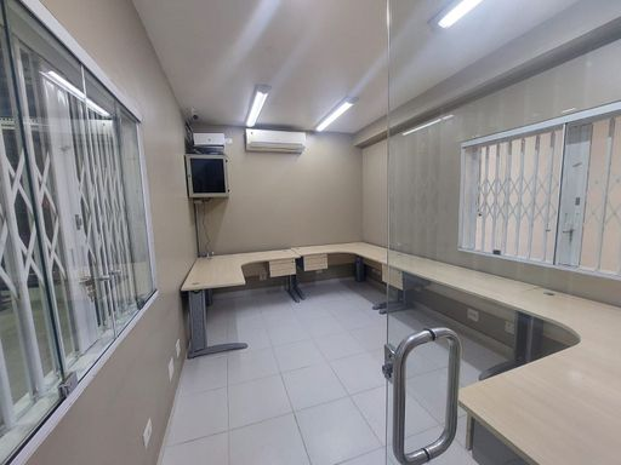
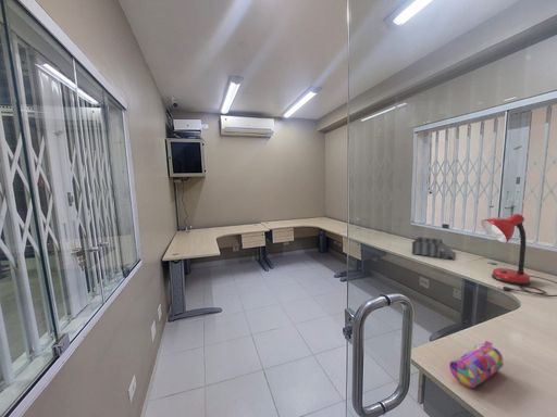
+ desk lamp (520, 250)
+ pencil case (476, 363)
+ desk organizer (433, 247)
